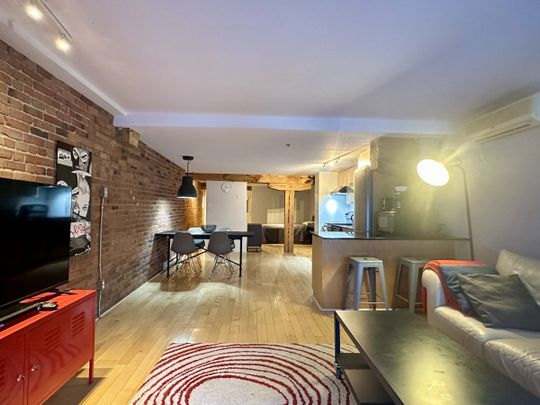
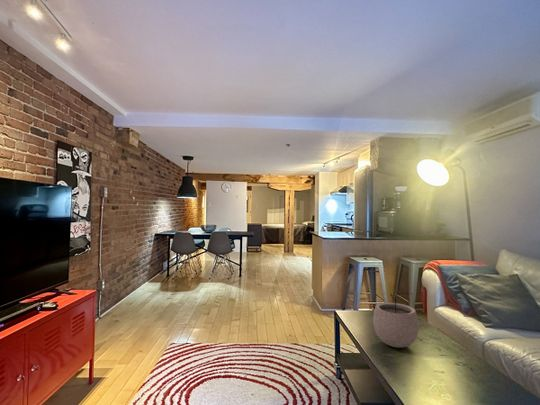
+ plant pot (395, 318)
